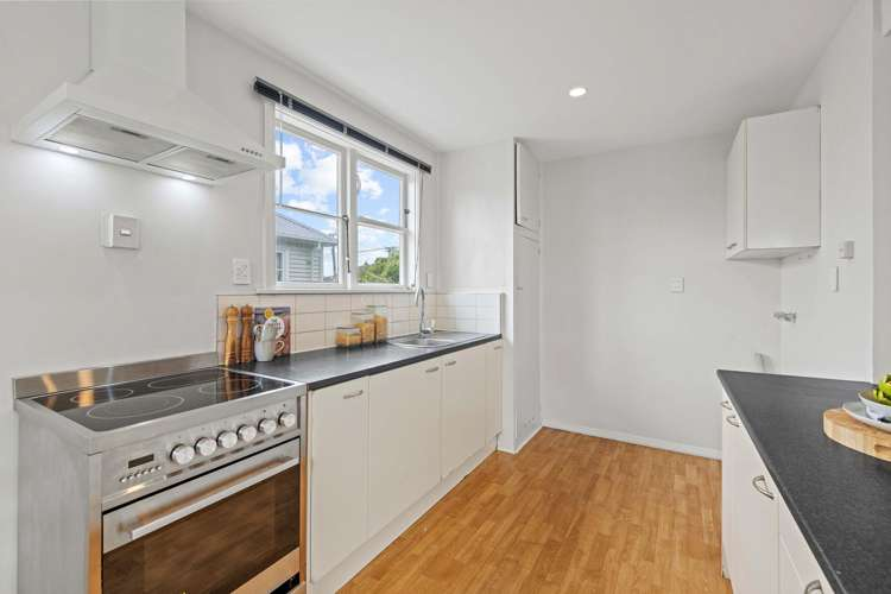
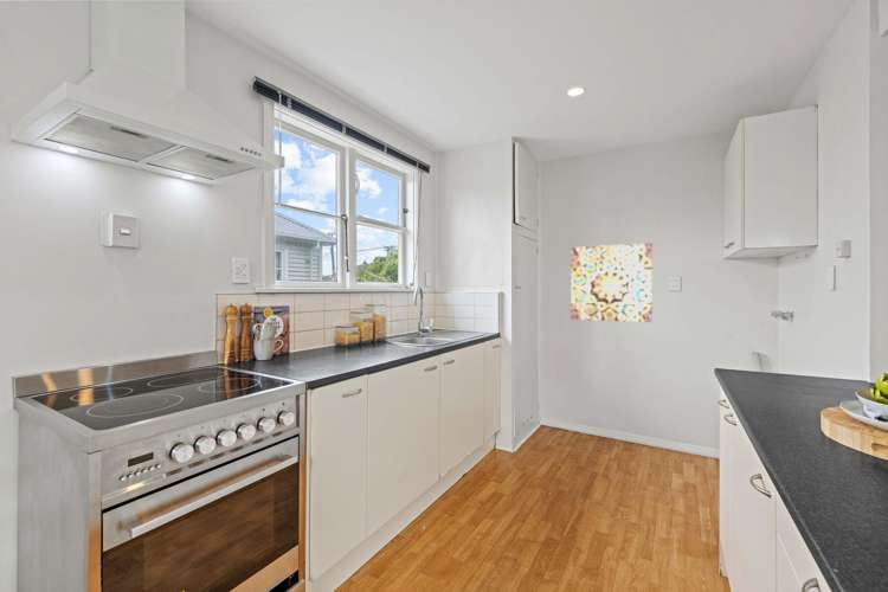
+ wall art (609, 283)
